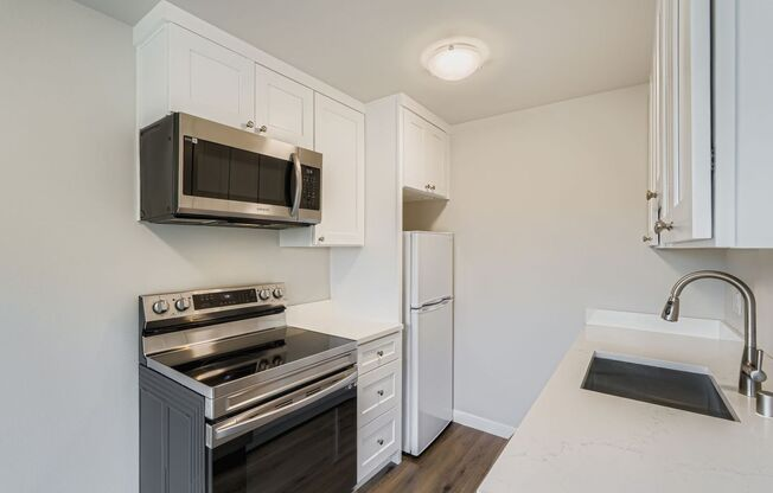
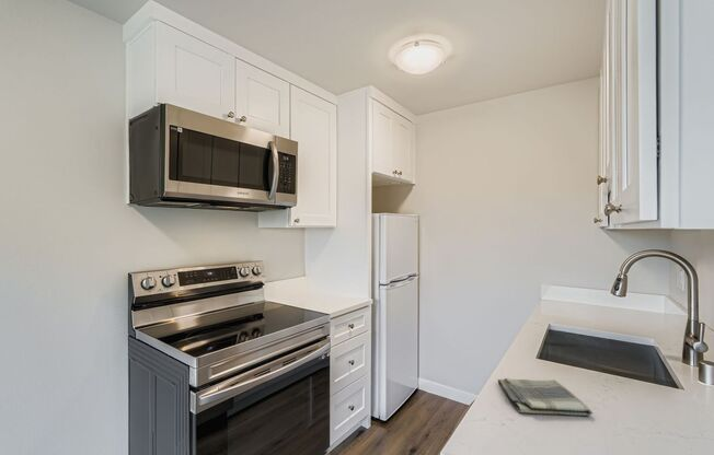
+ dish towel (539, 393)
